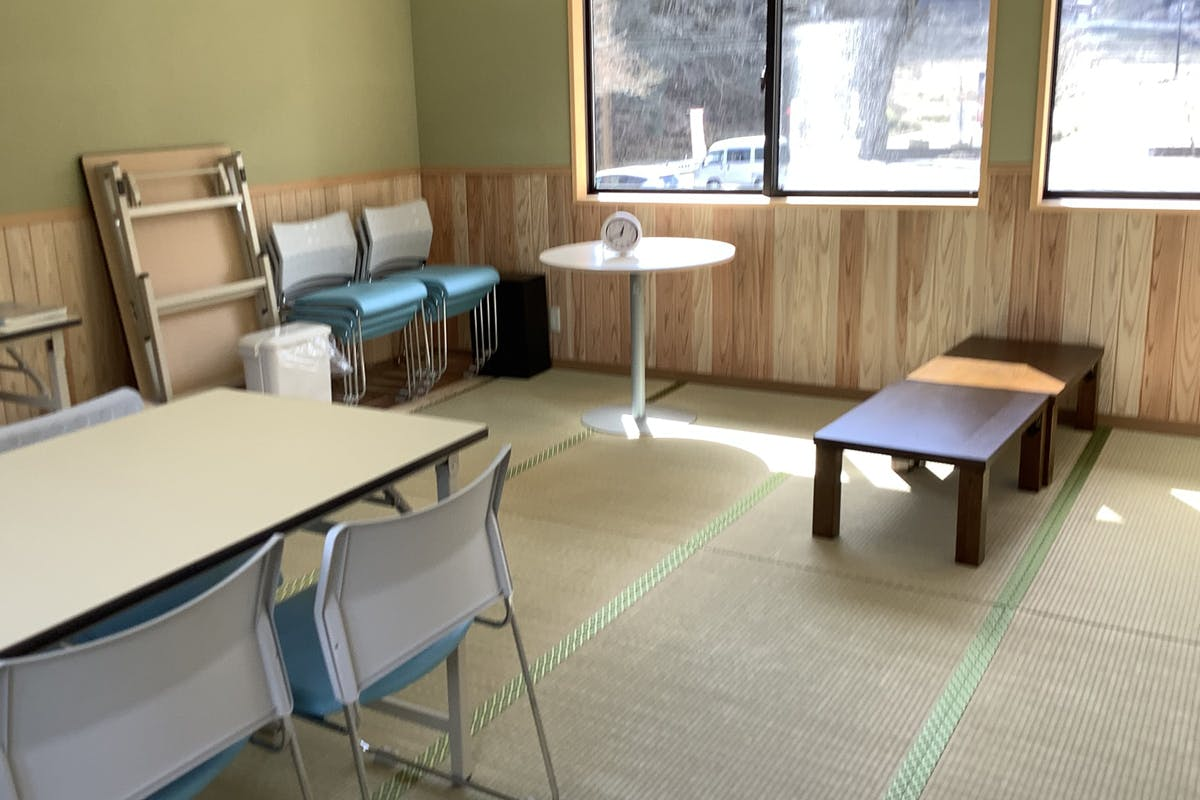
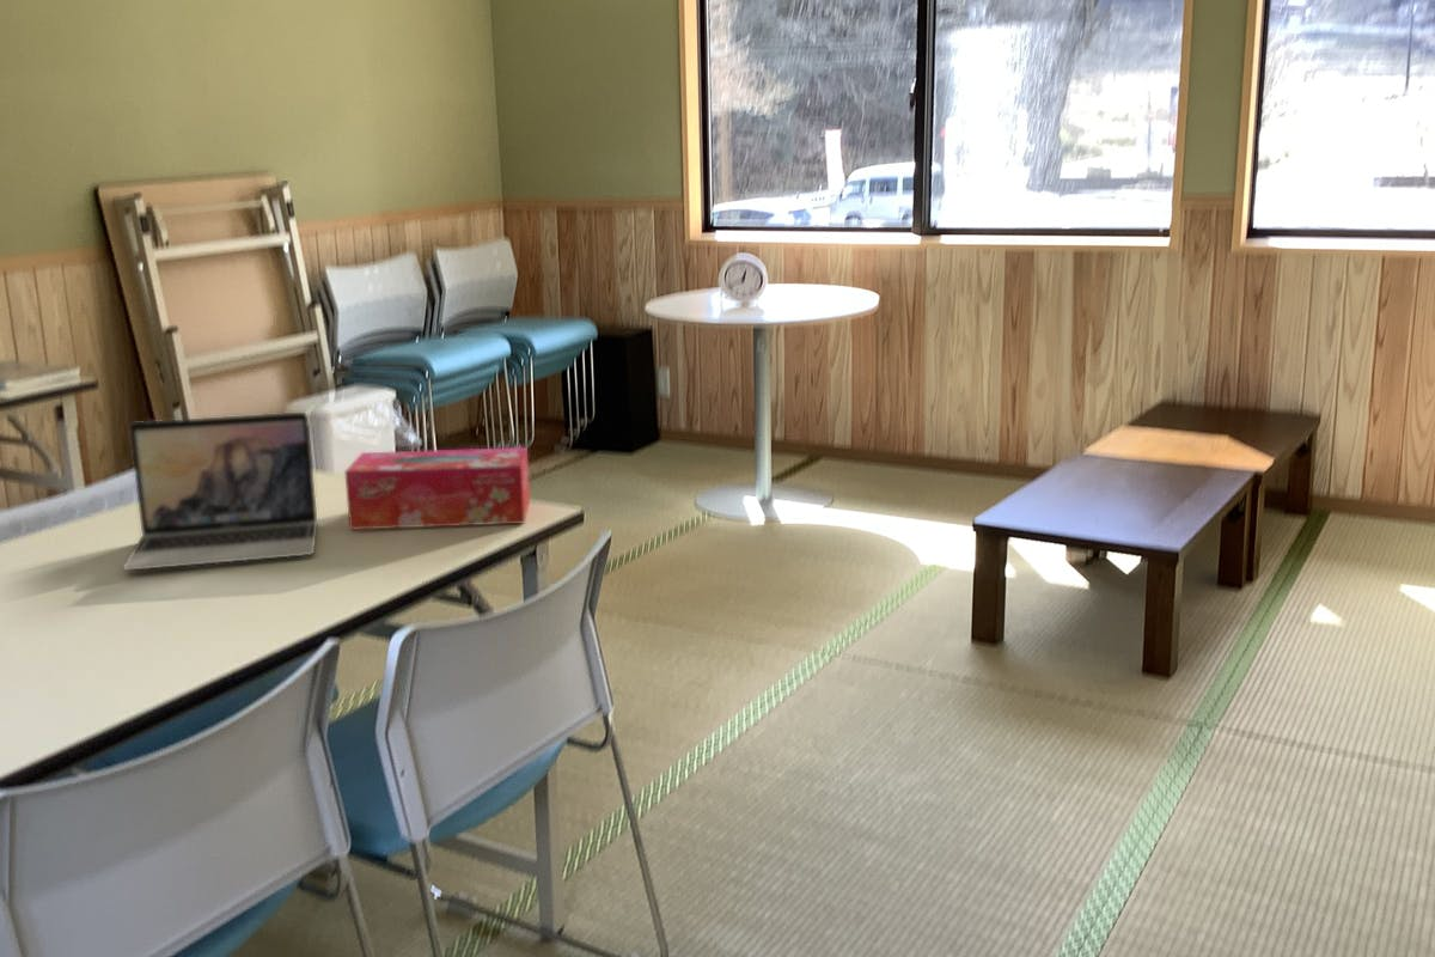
+ laptop (220, 488)
+ tissue box (440, 487)
